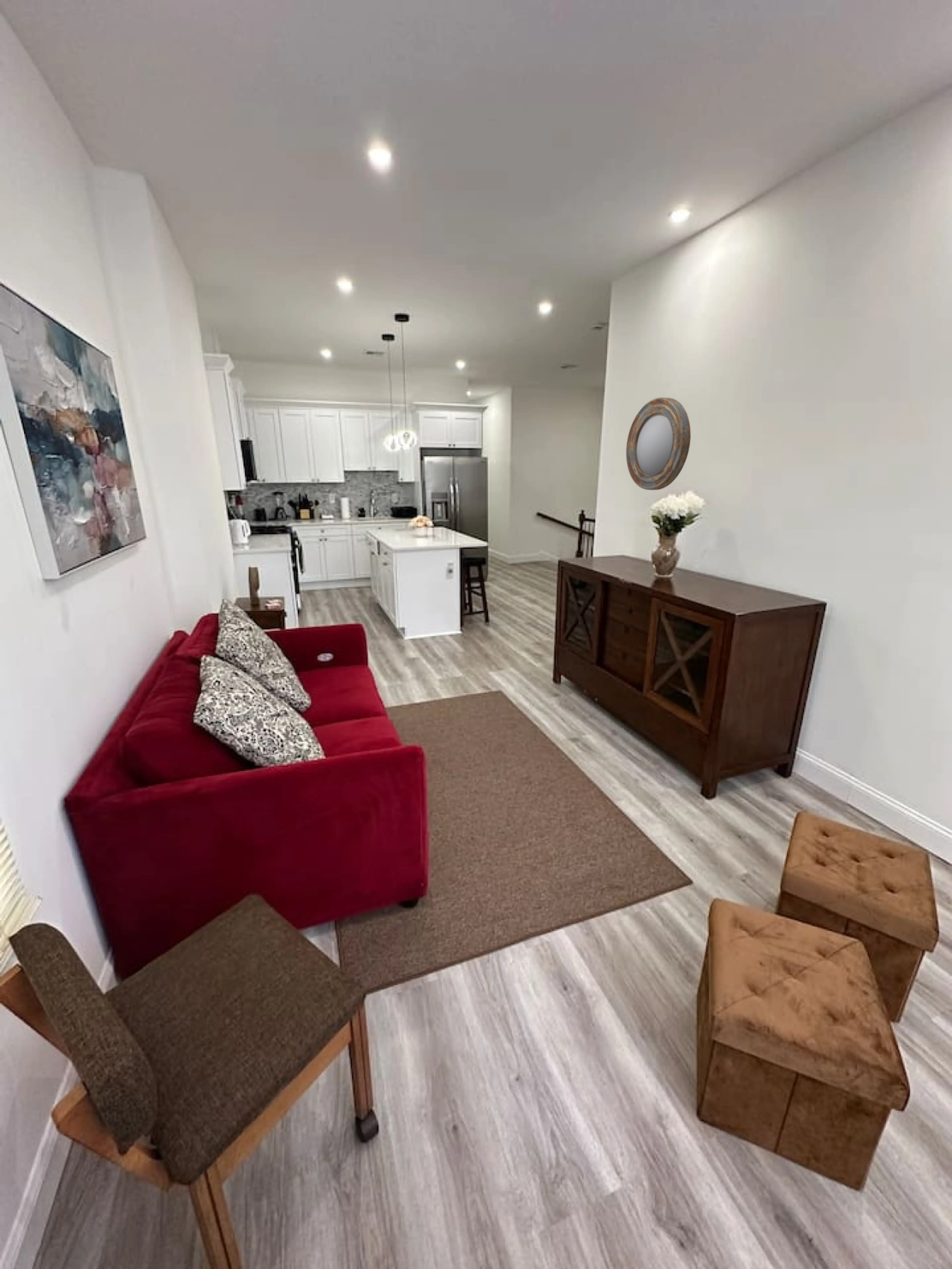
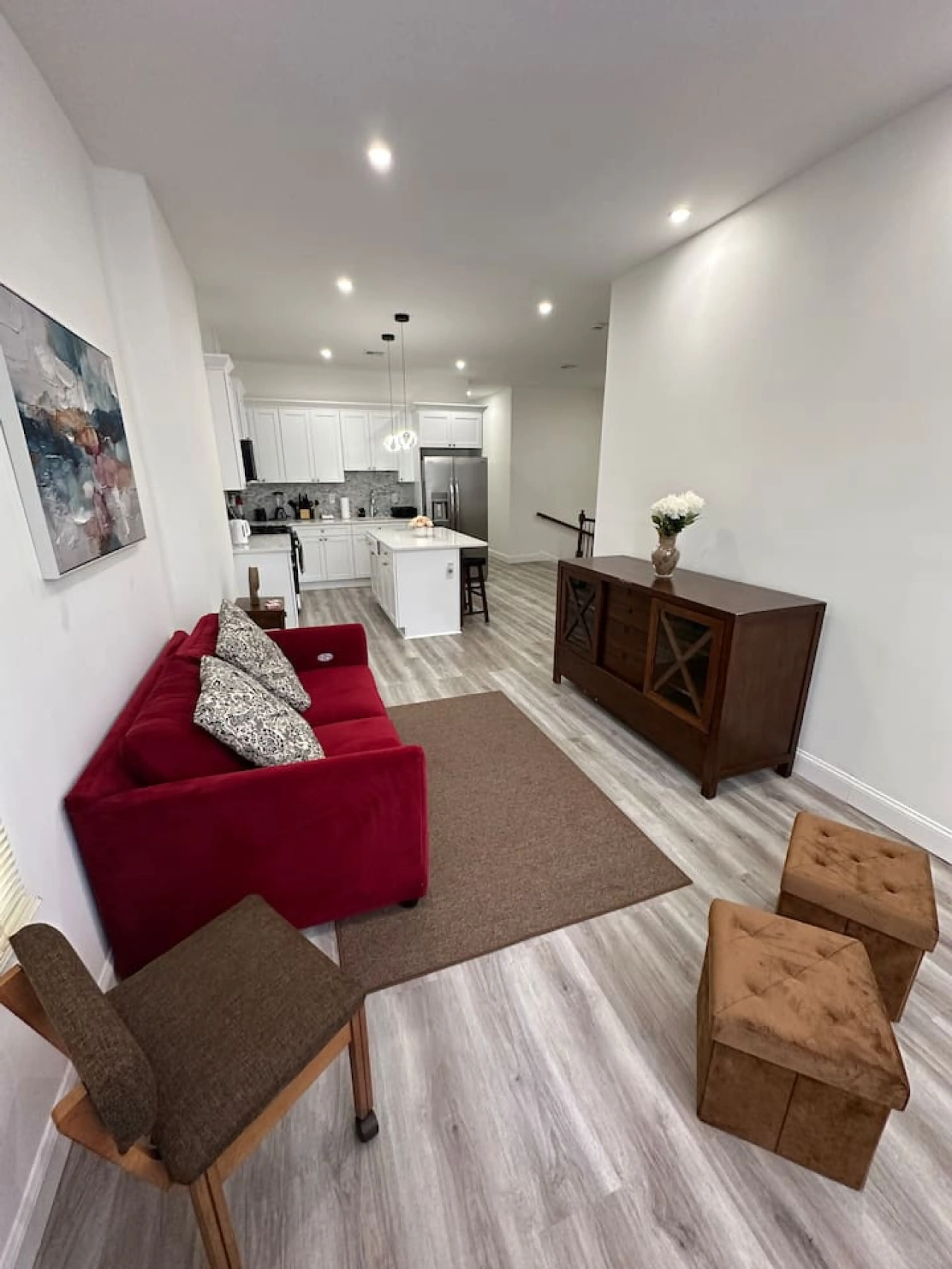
- home mirror (656, 445)
